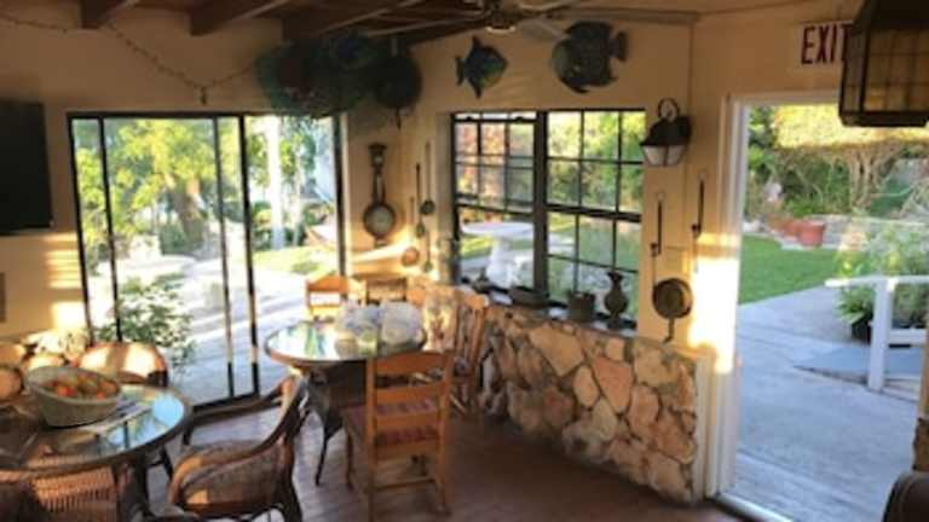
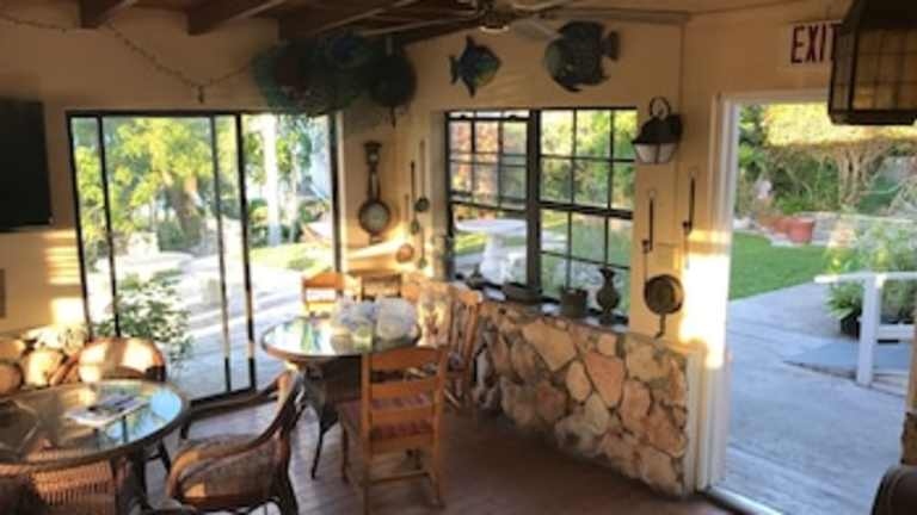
- fruit basket (75, 392)
